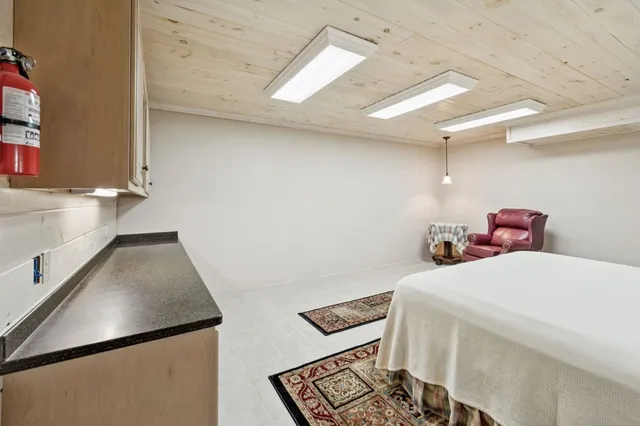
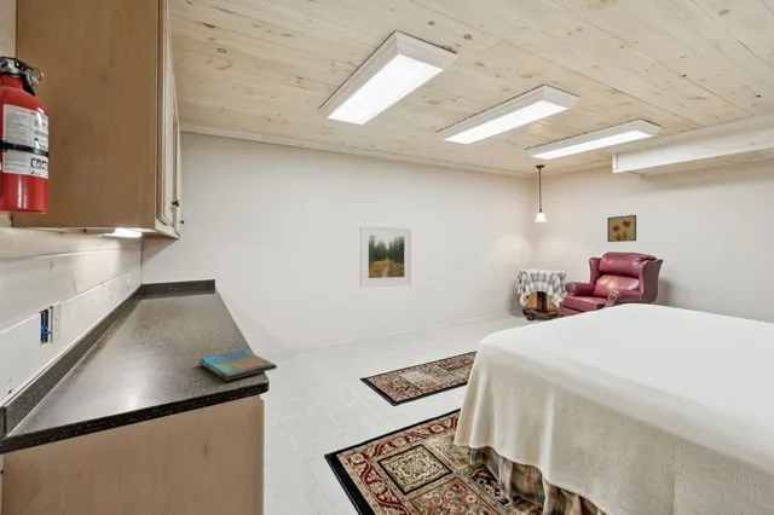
+ dish towel (237, 363)
+ wall art (622, 228)
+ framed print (386, 256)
